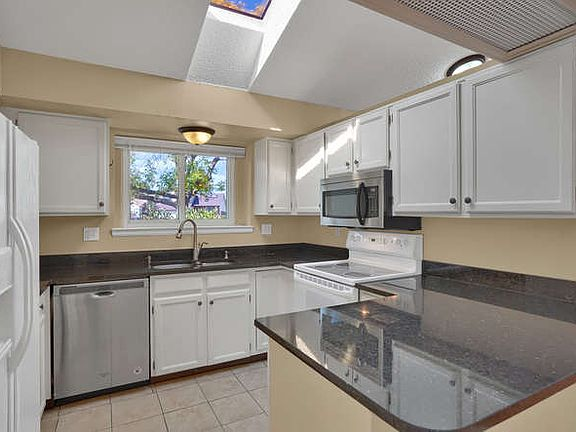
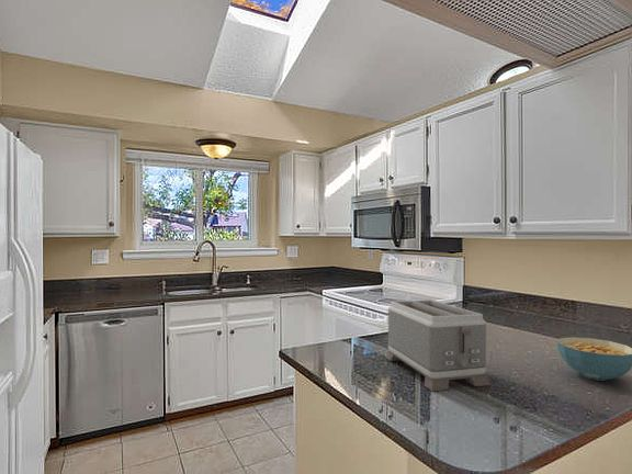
+ cereal bowl (595, 361)
+ toaster (435, 339)
